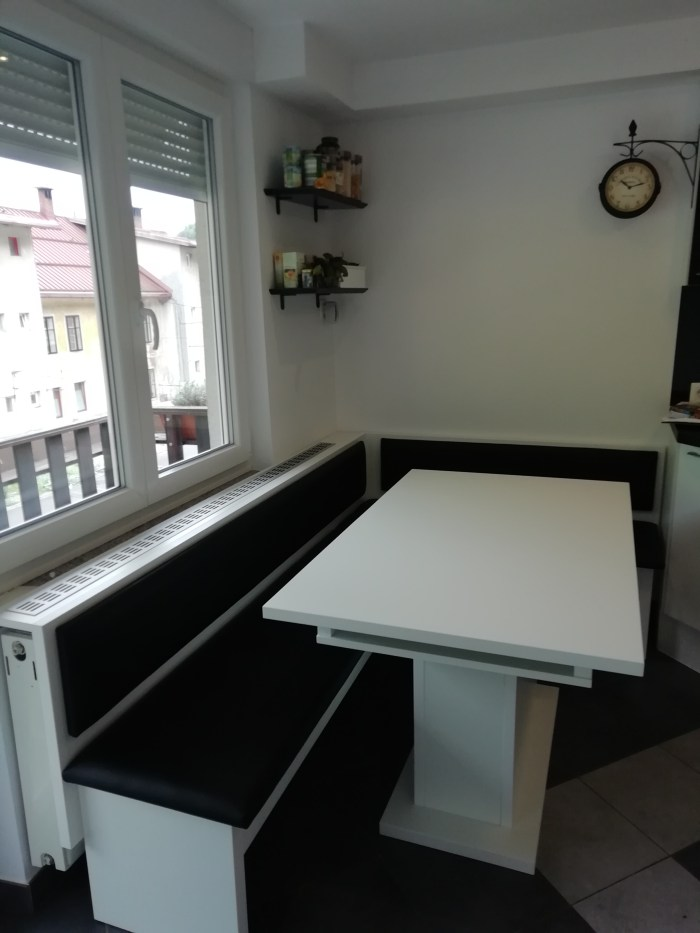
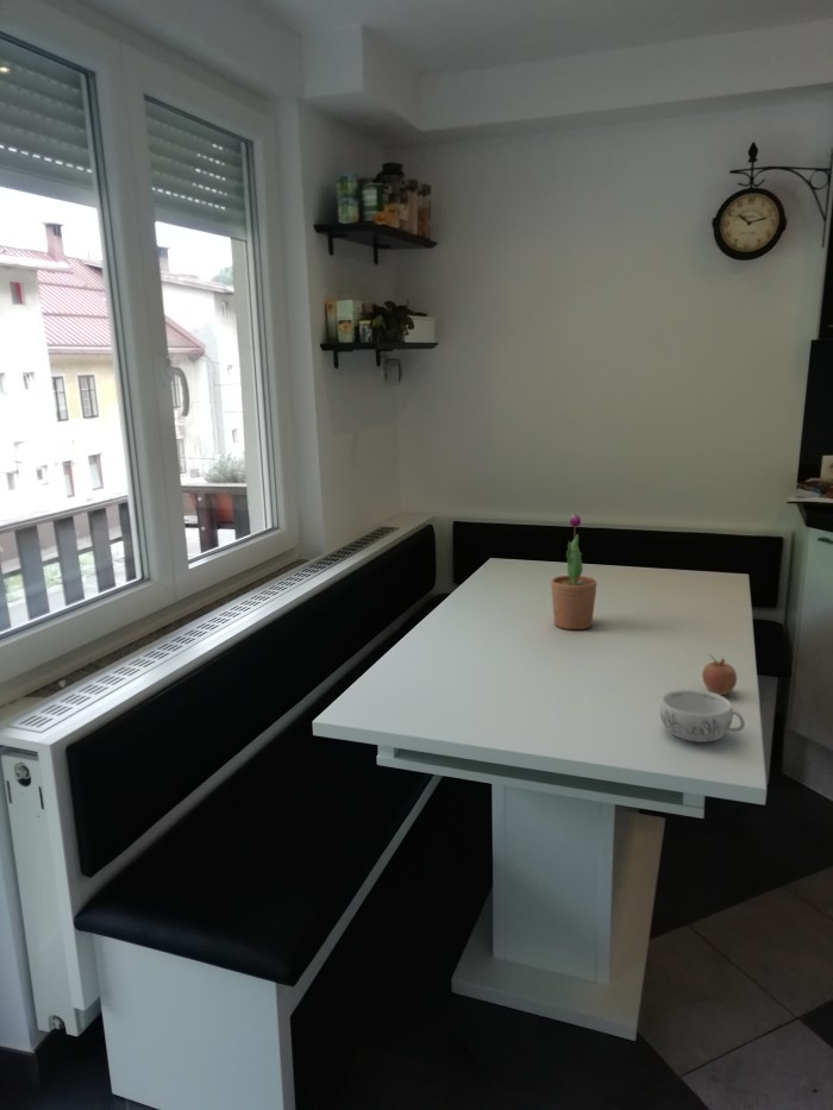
+ potted plant (574, 569)
+ decorative bowl (701, 719)
+ fruit (719, 675)
